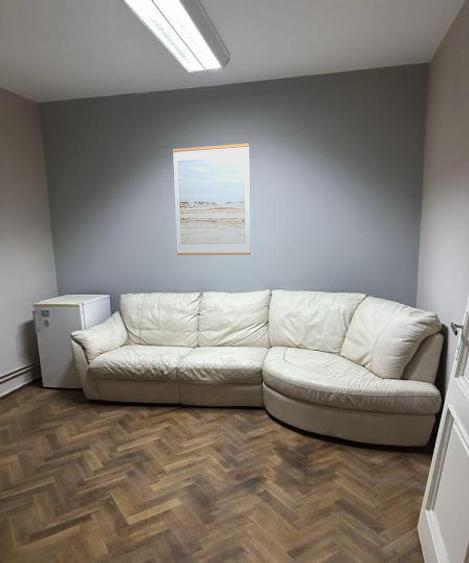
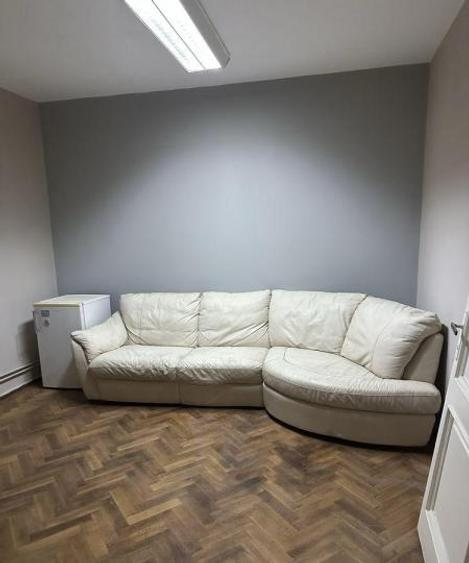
- wall art (211, 201)
